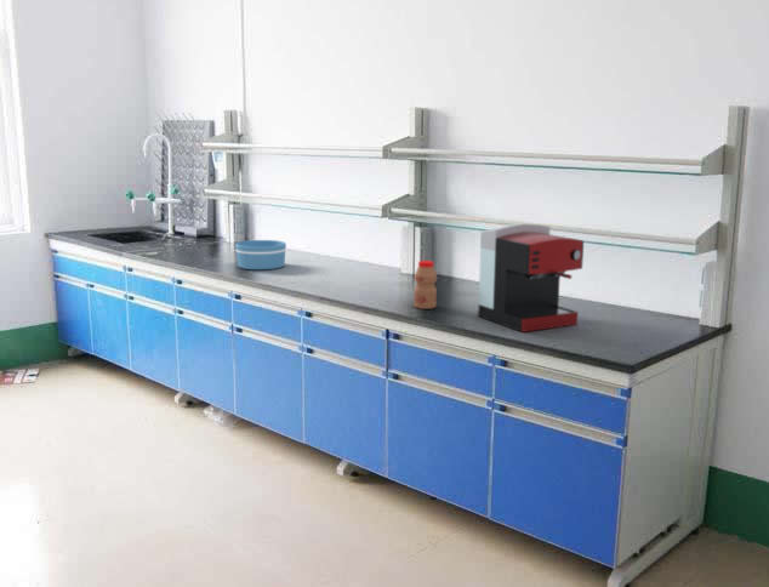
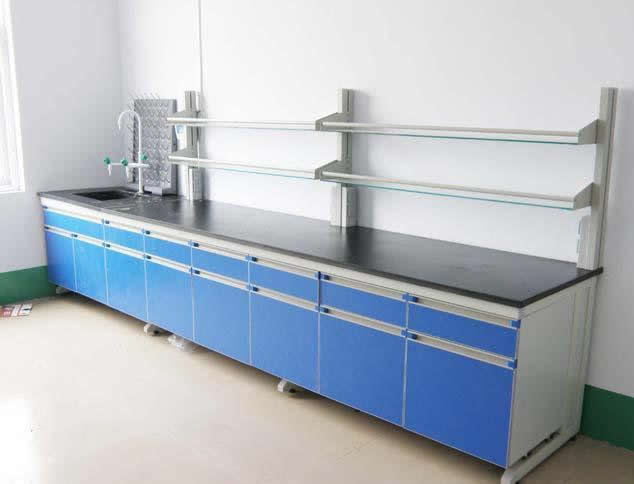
- bottle (425, 284)
- coffee maker (536, 274)
- bowl (261, 255)
